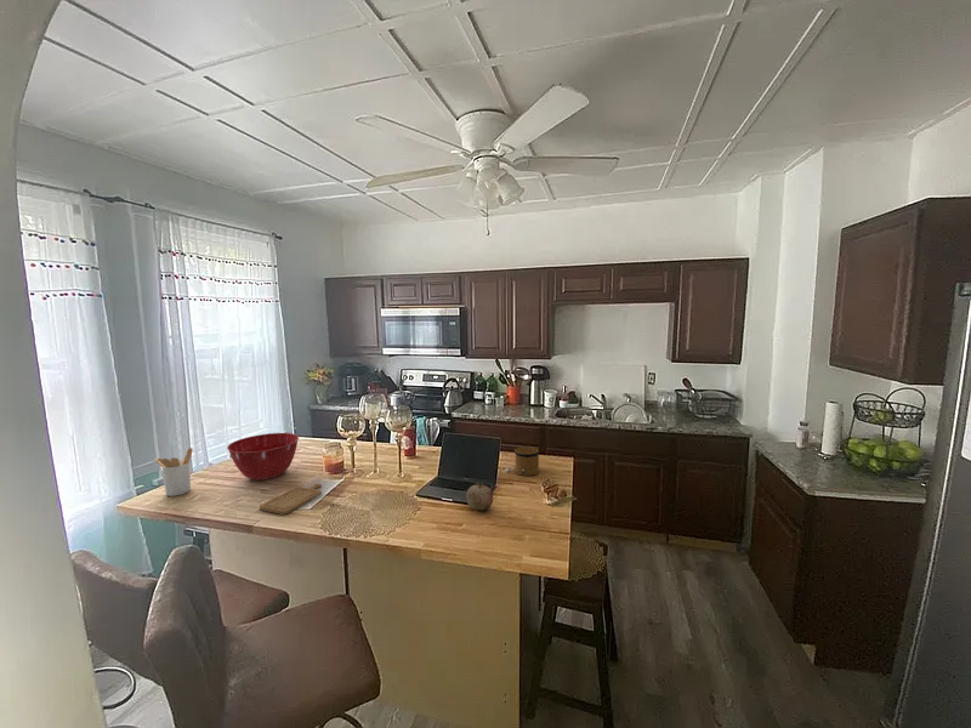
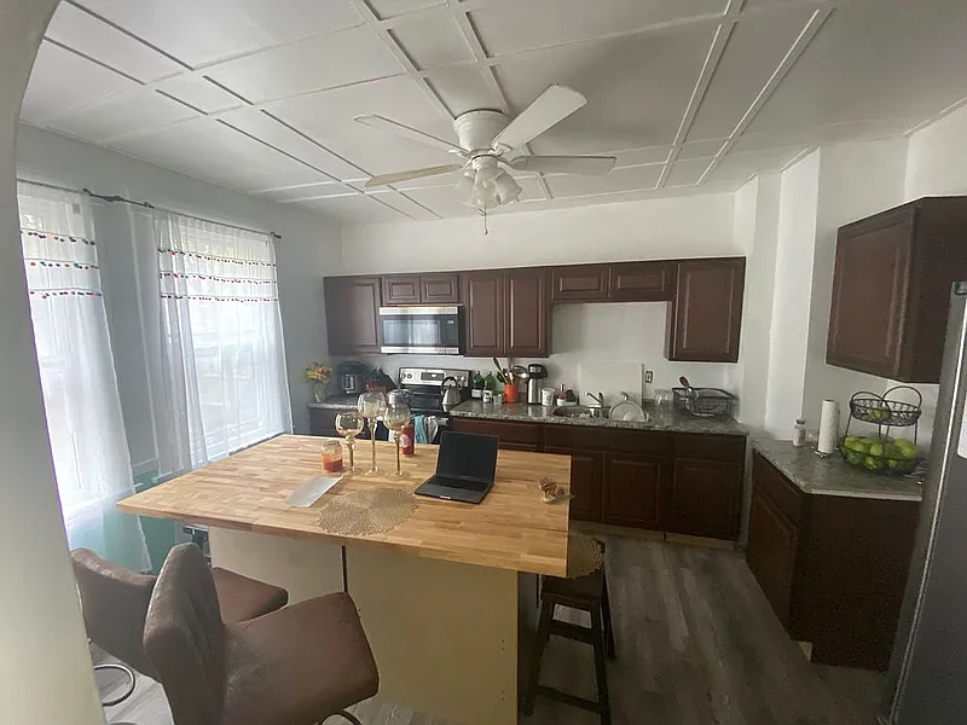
- fruit (479, 495)
- speaker (522, 459)
- chopping board (296, 496)
- utensil holder (174, 472)
- mixing bowl (265, 457)
